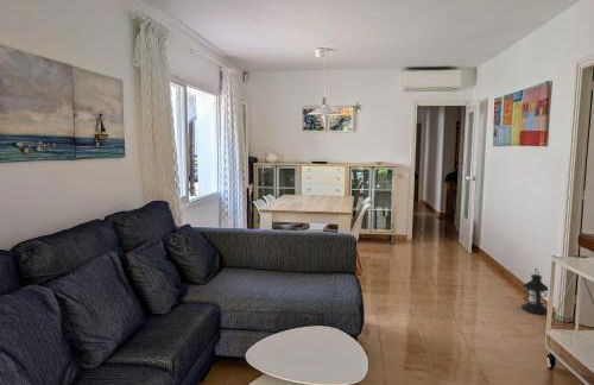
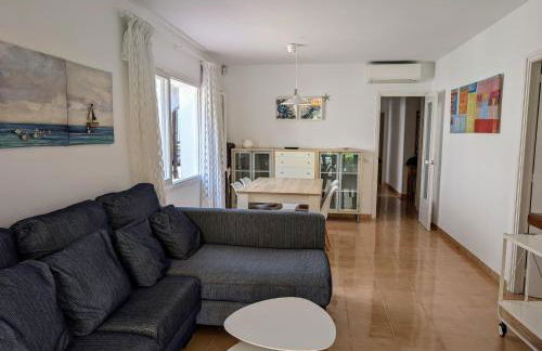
- lantern (535, 290)
